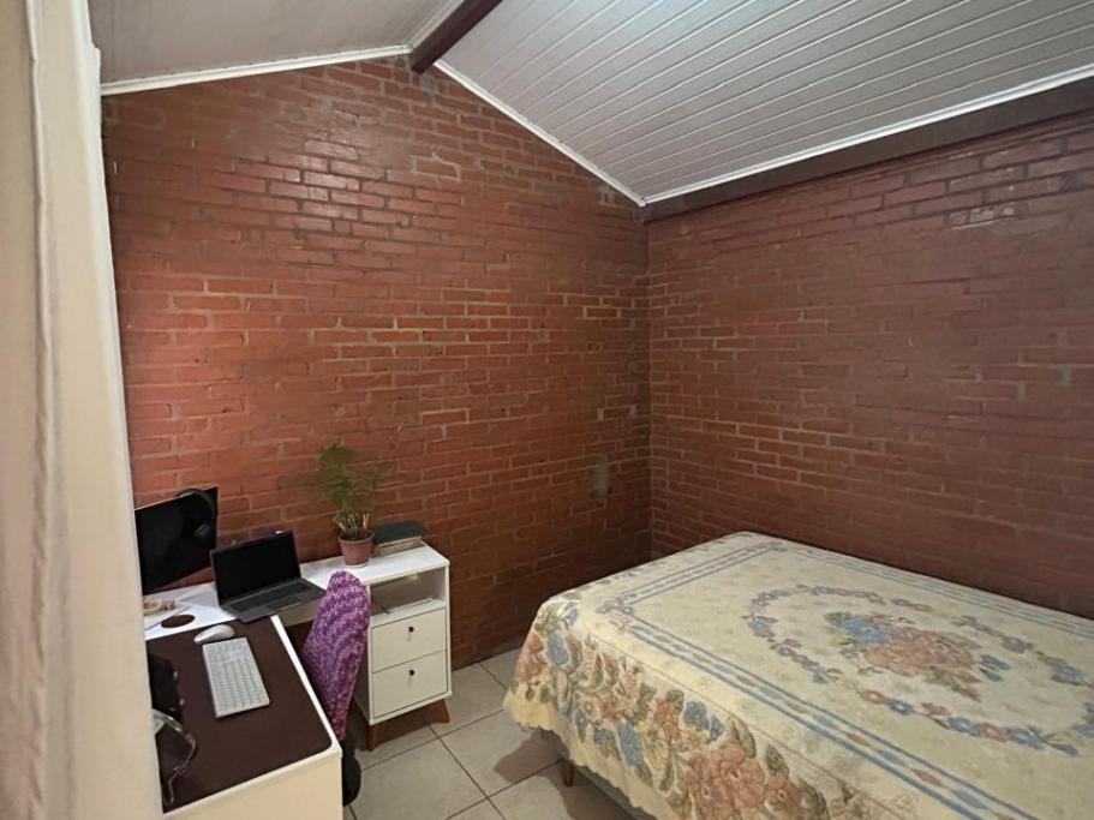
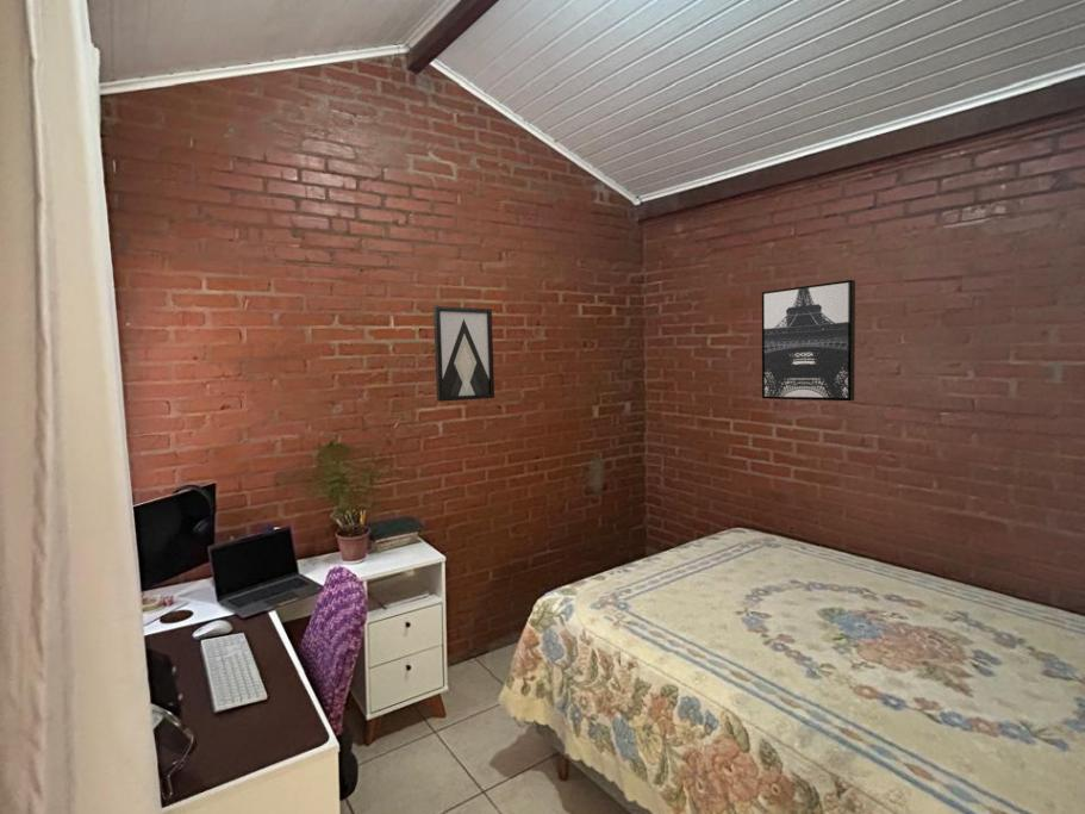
+ wall art (805, 343)
+ wall art (464, 354)
